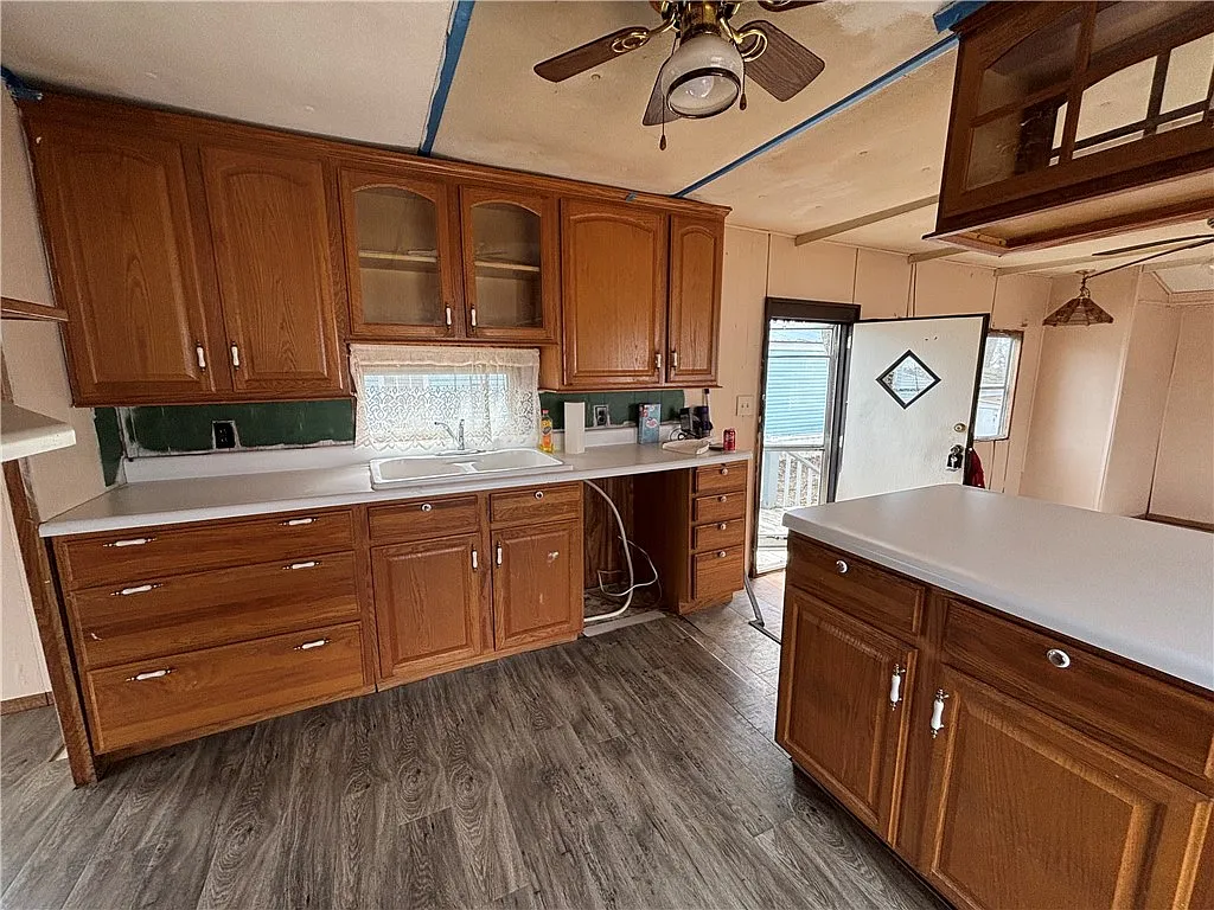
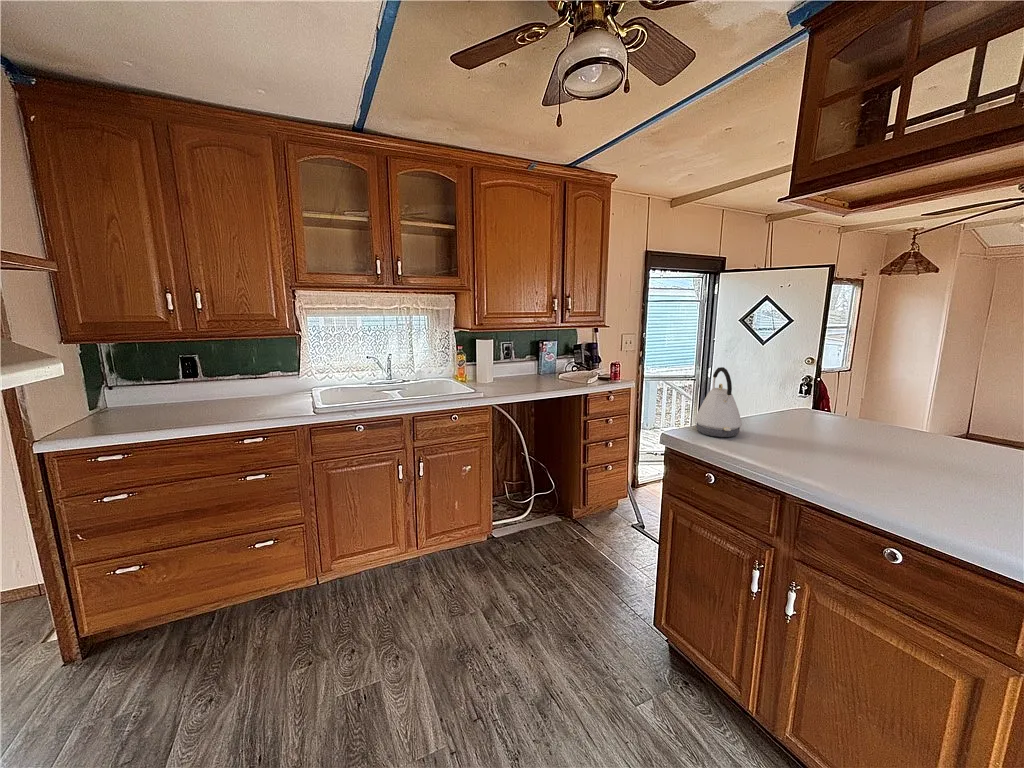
+ kettle (719, 400)
